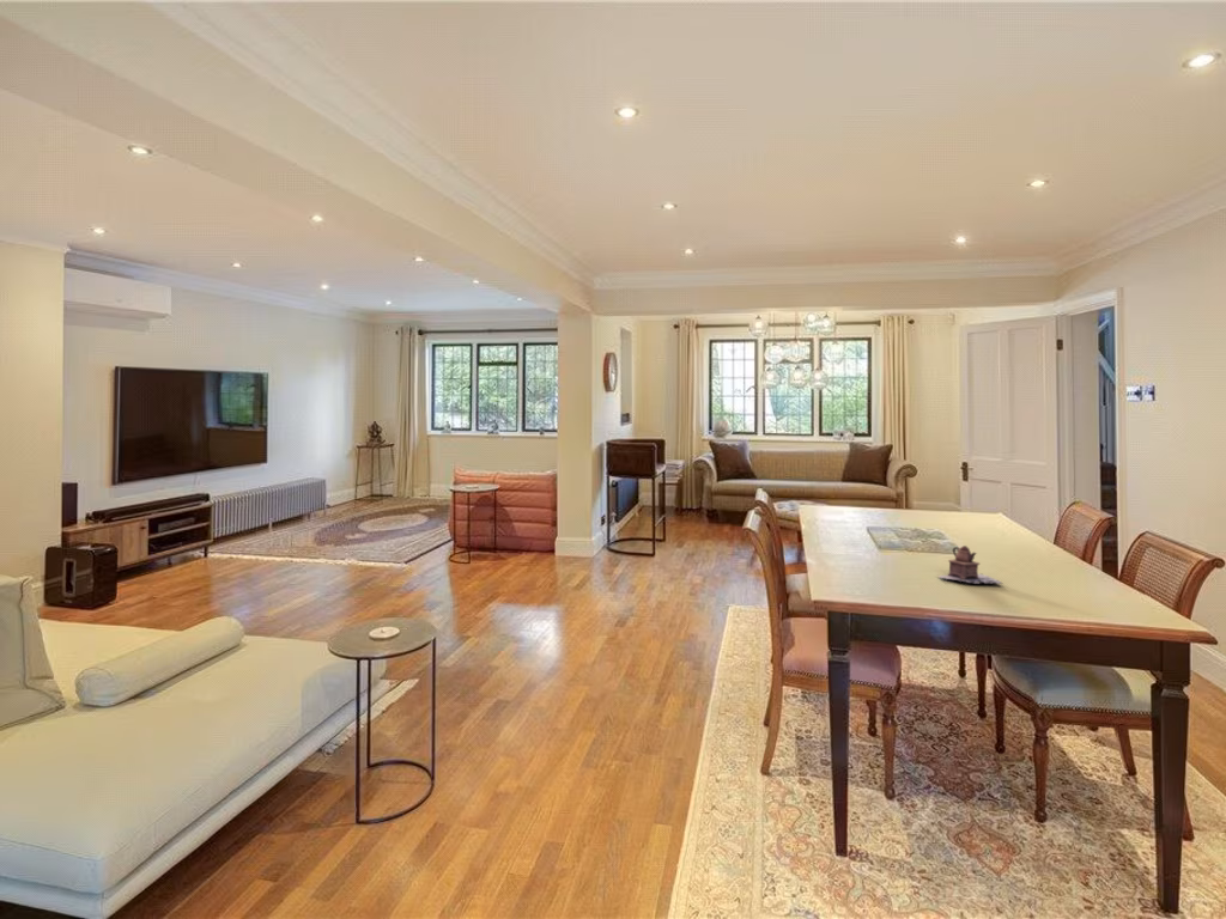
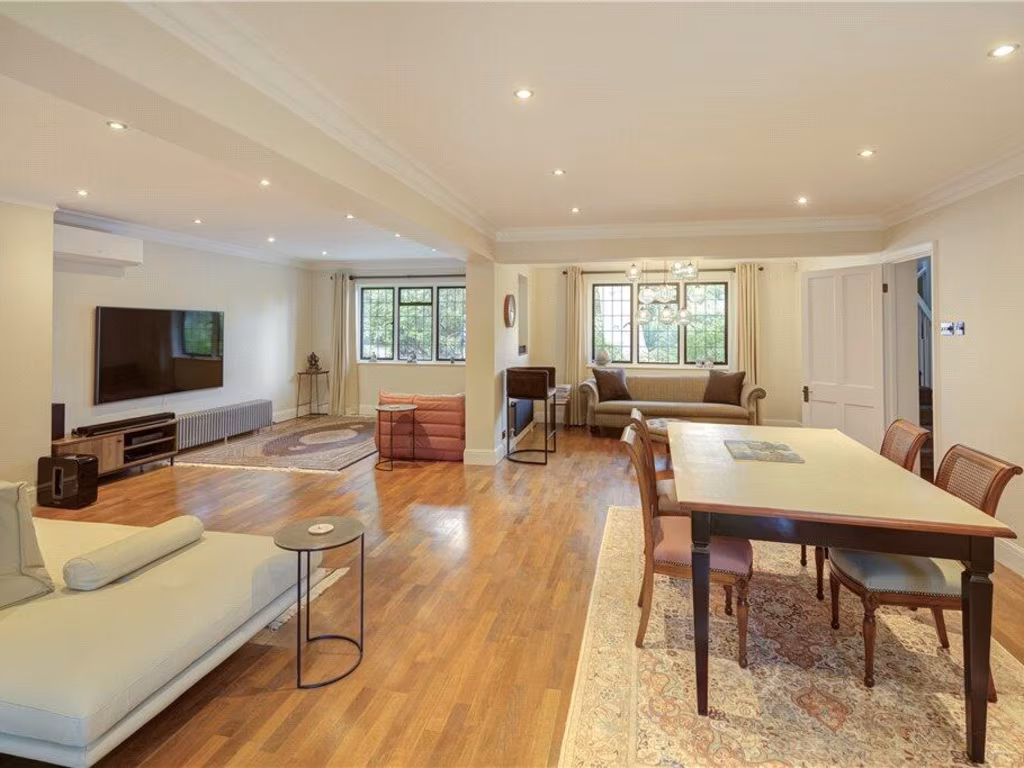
- teapot (965, 562)
